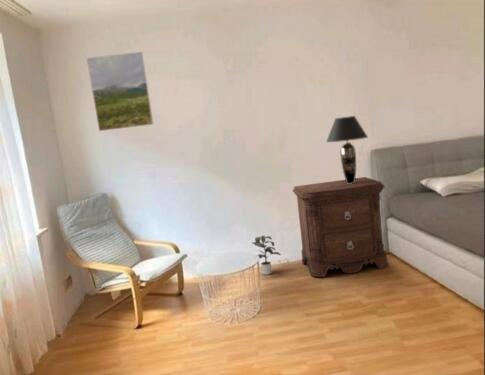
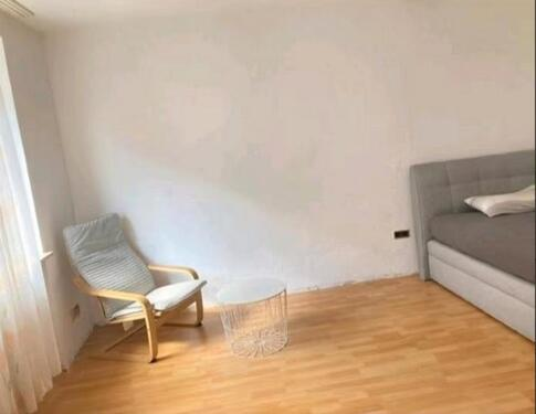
- table lamp (347, 150)
- nightstand (341, 225)
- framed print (120, 91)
- potted plant (267, 251)
